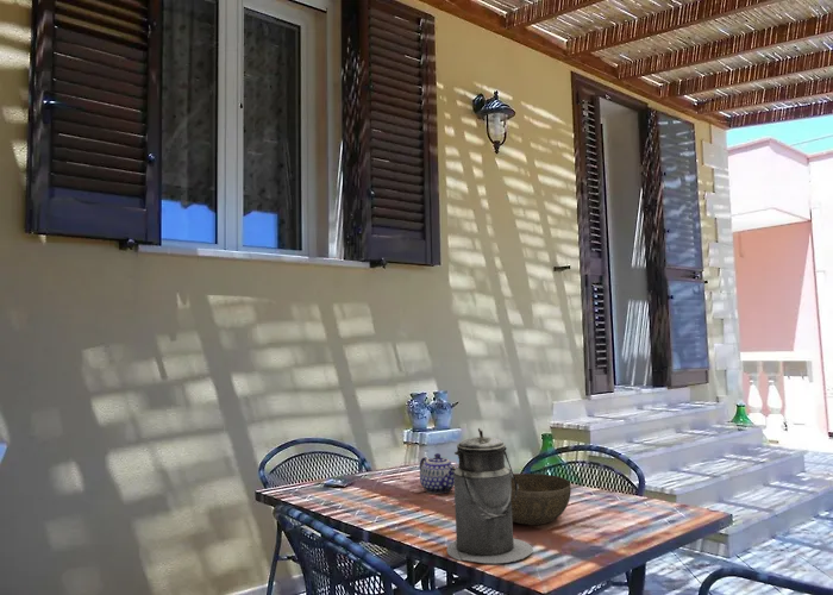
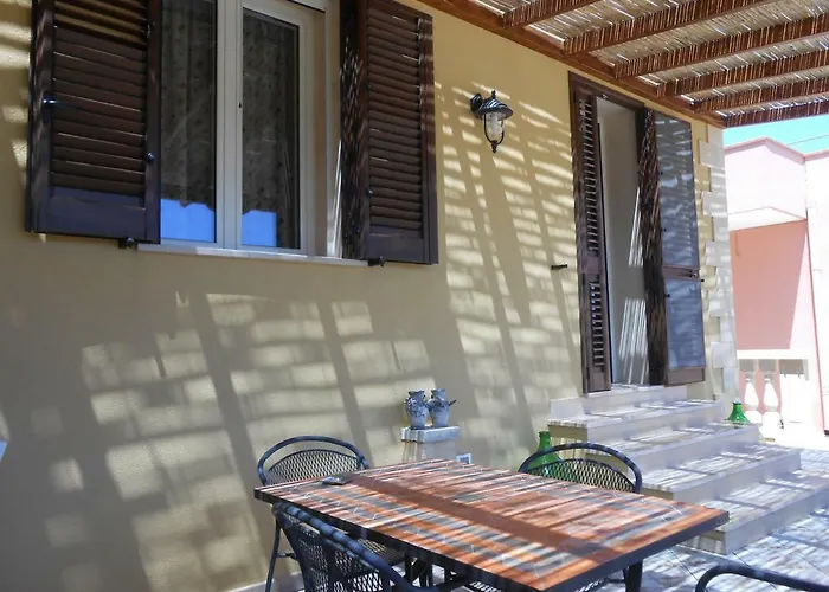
- bowl (528, 500)
- canister (488, 489)
- teapot (438, 471)
